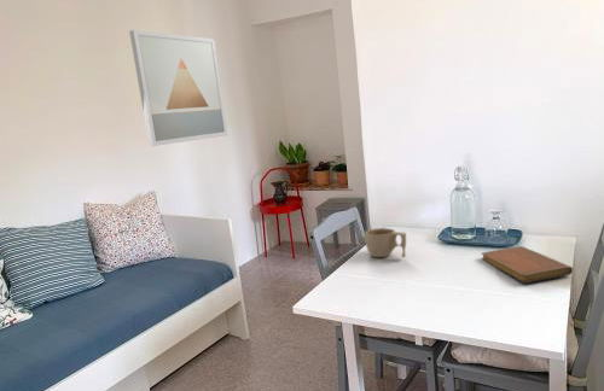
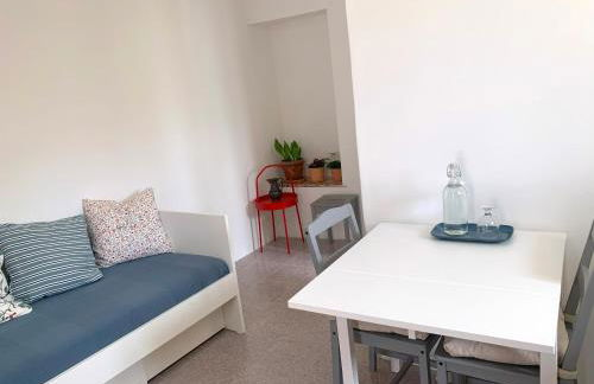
- wall art (184, 88)
- cup (385, 244)
- notebook (523, 262)
